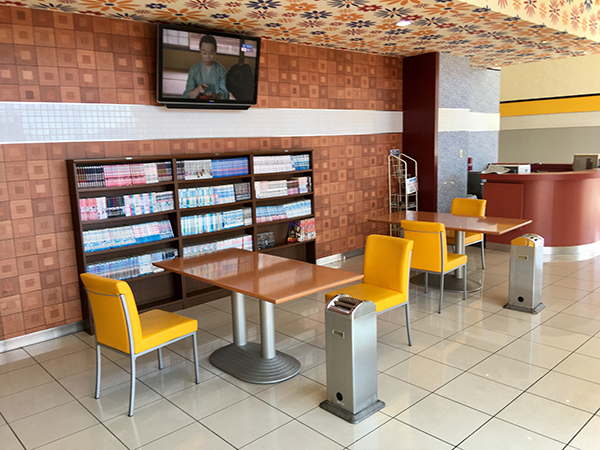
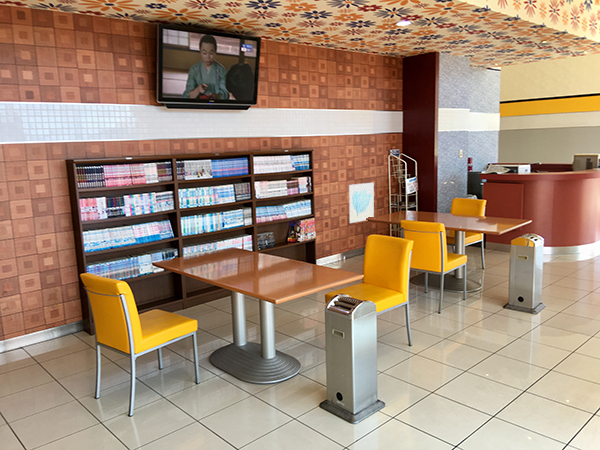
+ wall art (361, 202)
